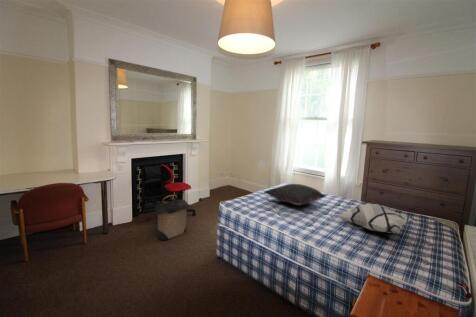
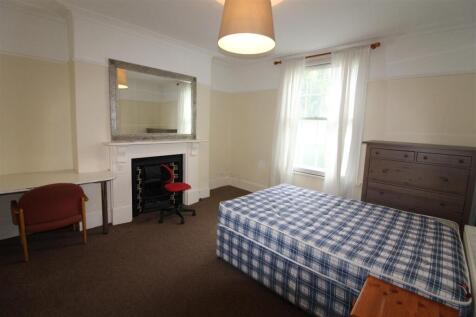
- pillow (293, 194)
- laundry hamper (172, 213)
- decorative pillow (374, 217)
